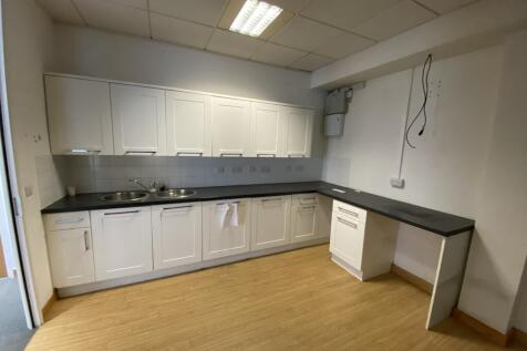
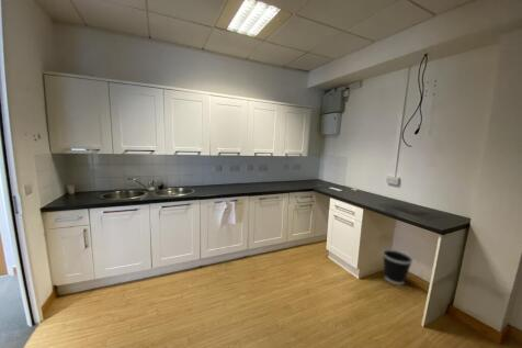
+ wastebasket (395, 267)
